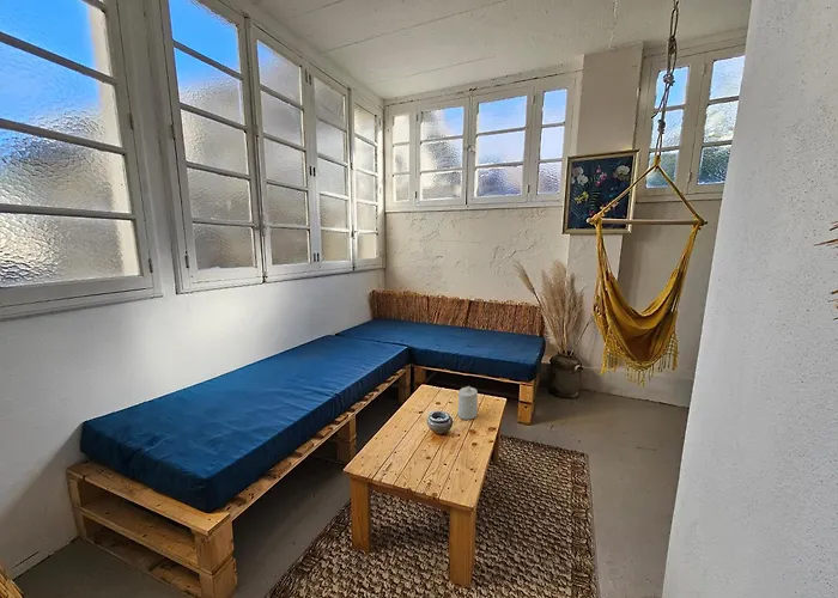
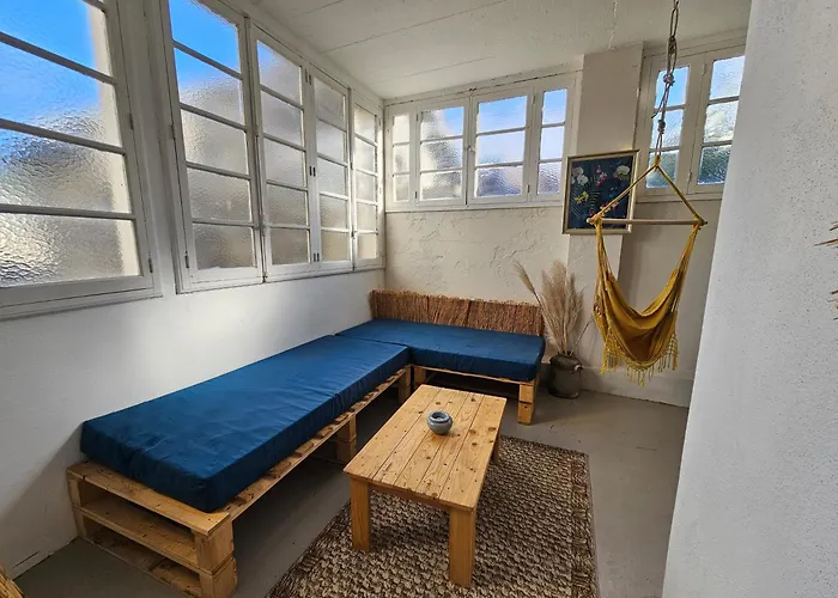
- candle (467, 399)
